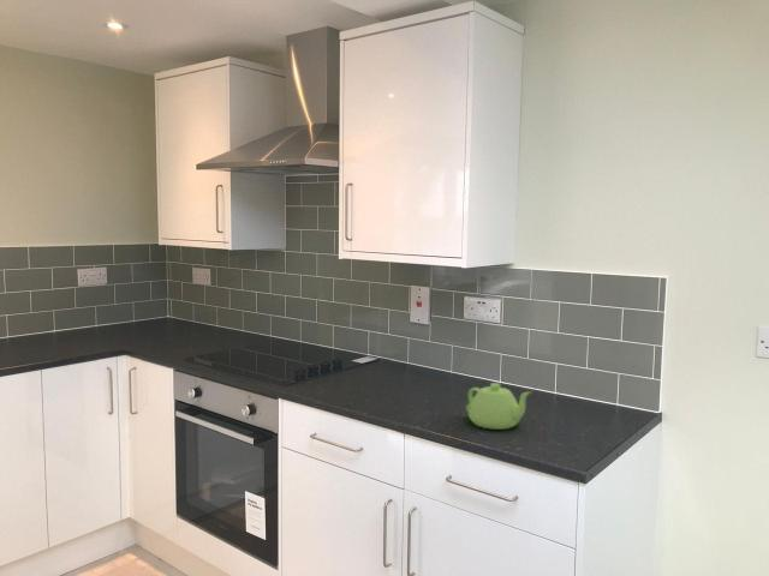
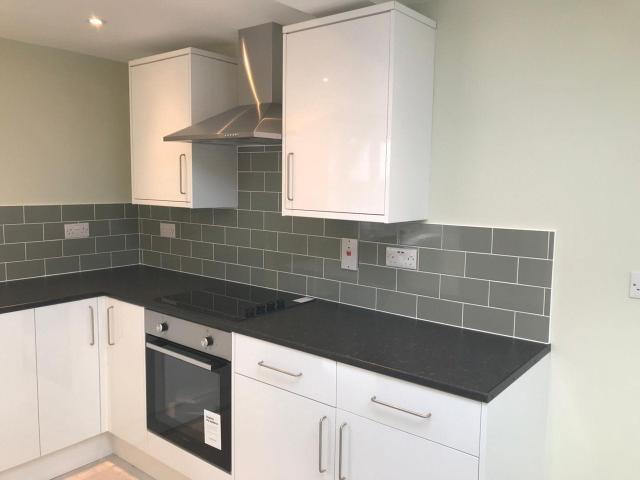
- teapot (497, 403)
